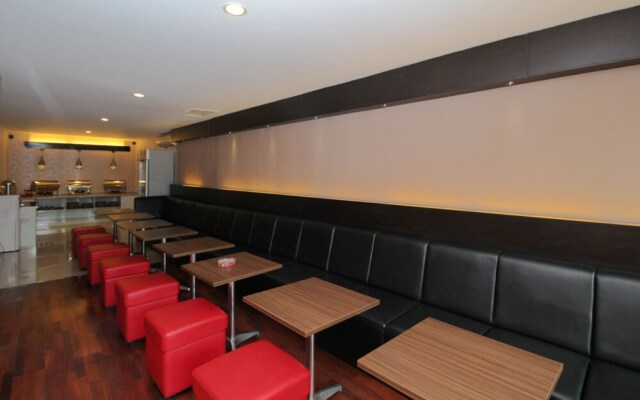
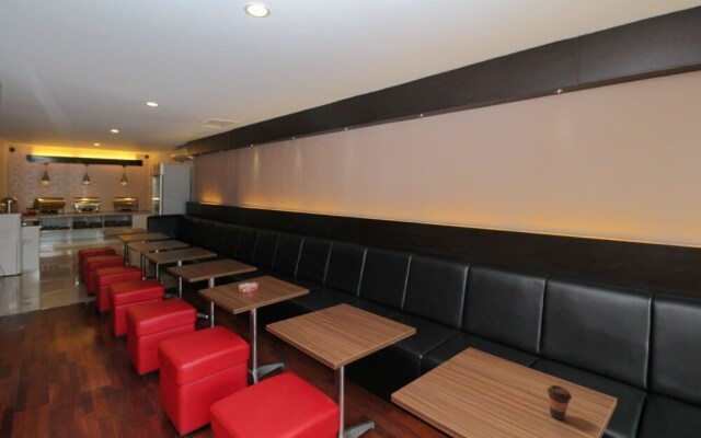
+ coffee cup (558, 402)
